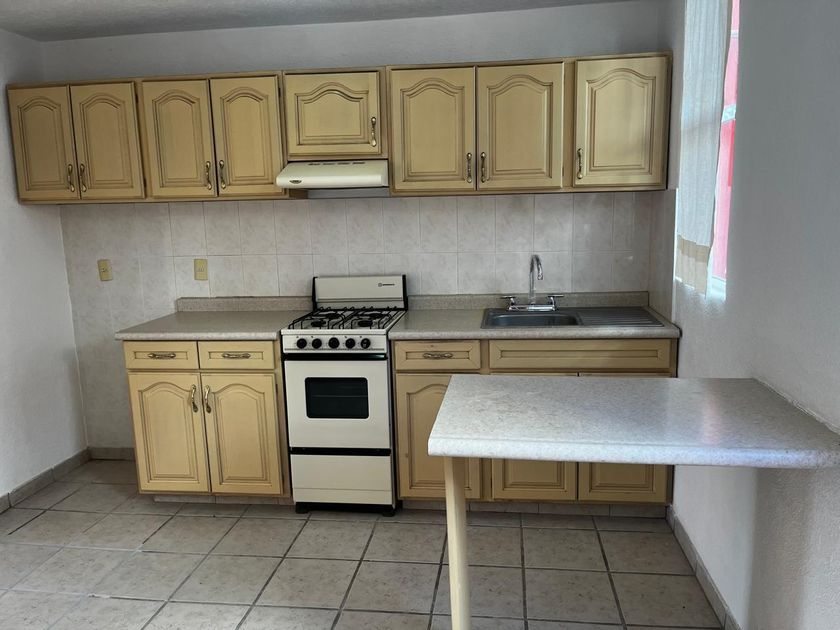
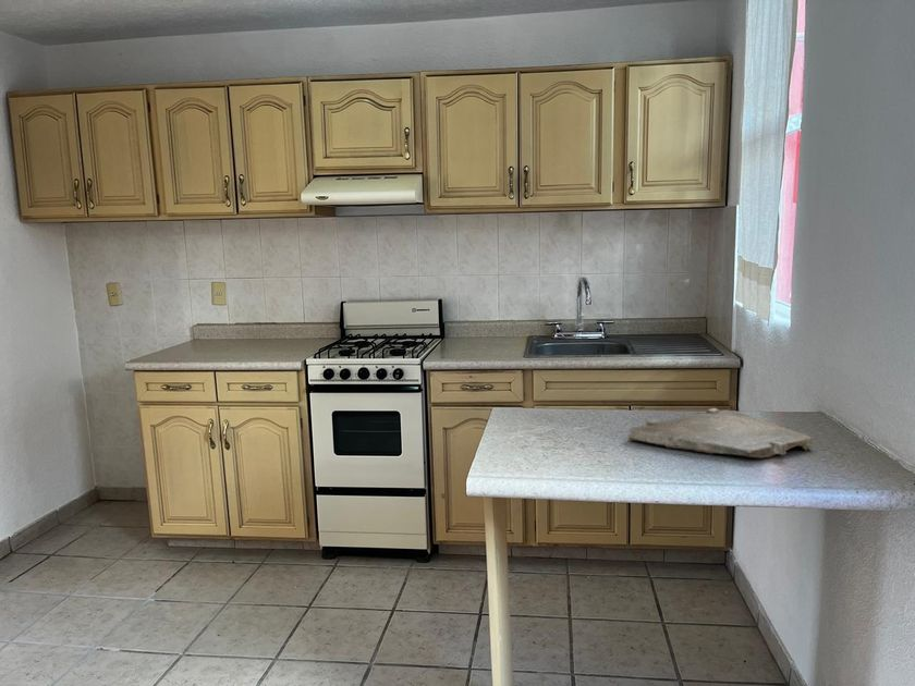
+ cutting board (720, 434)
